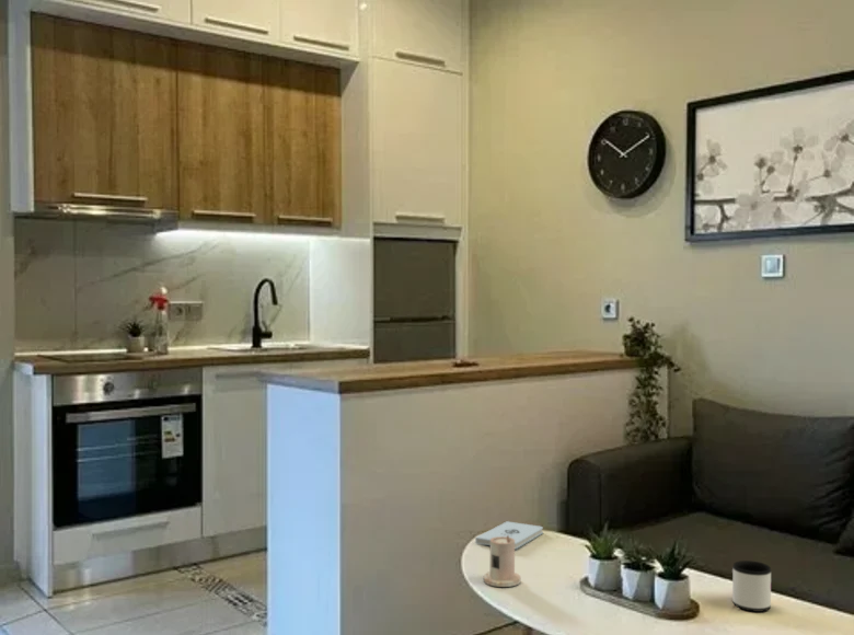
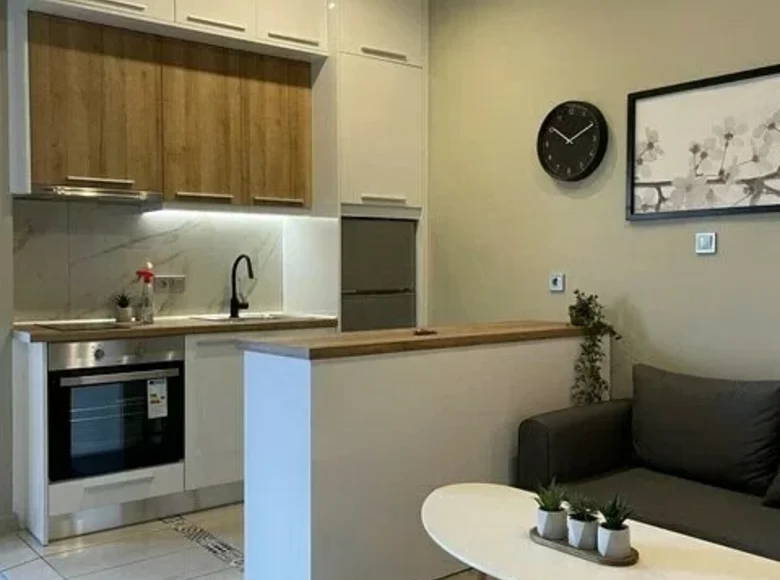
- candle (501, 557)
- mug (751, 584)
- notepad (510, 534)
